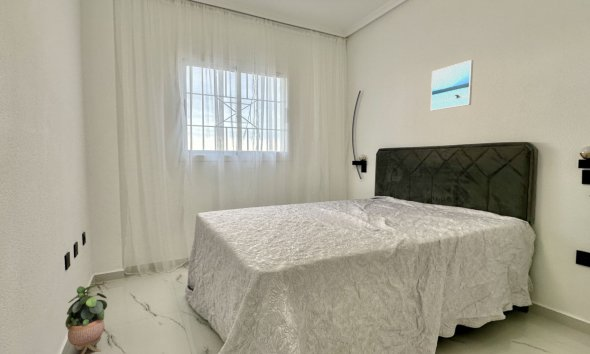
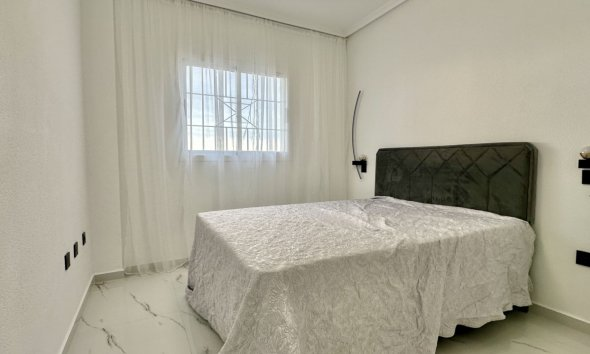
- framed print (450, 87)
- potted plant (88, 317)
